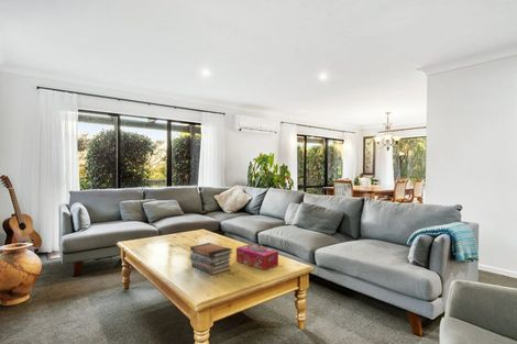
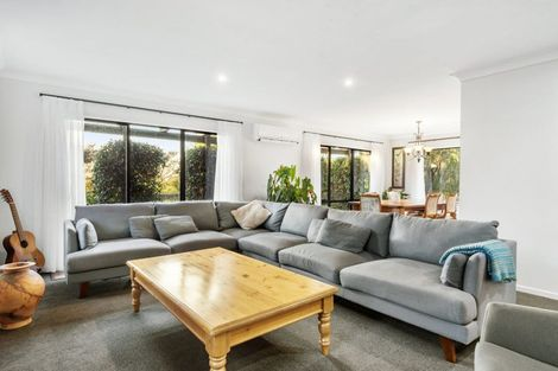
- tissue box (256, 256)
- book stack (210, 257)
